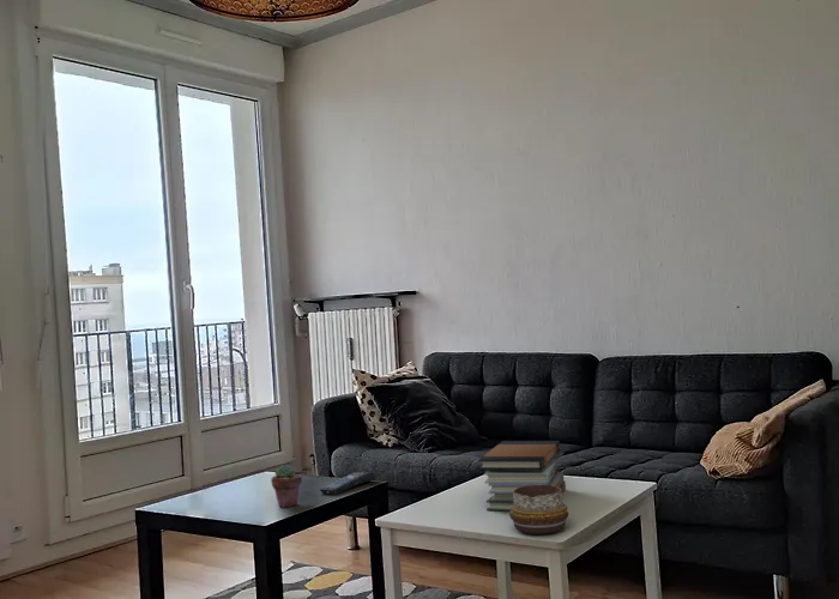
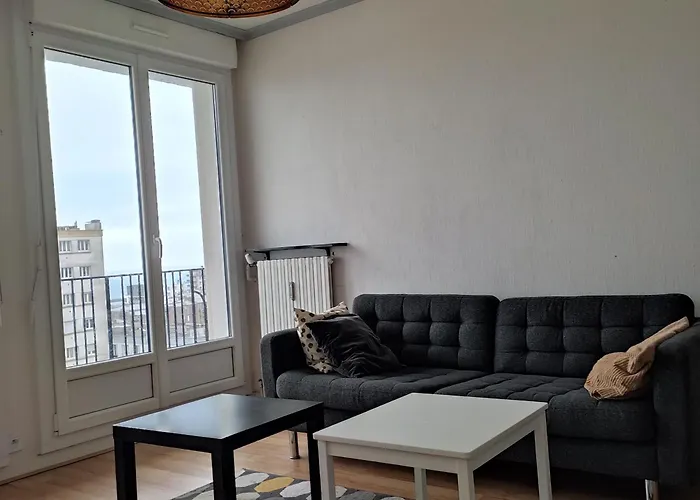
- decorative bowl (538, 509)
- potted succulent (286, 484)
- book stack (524, 474)
- remote control (349, 482)
